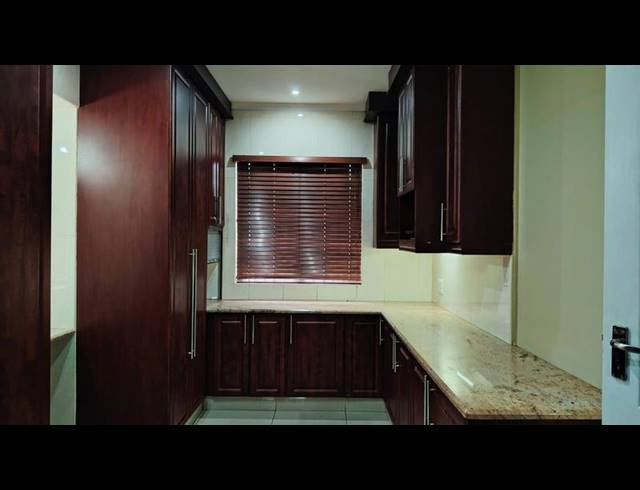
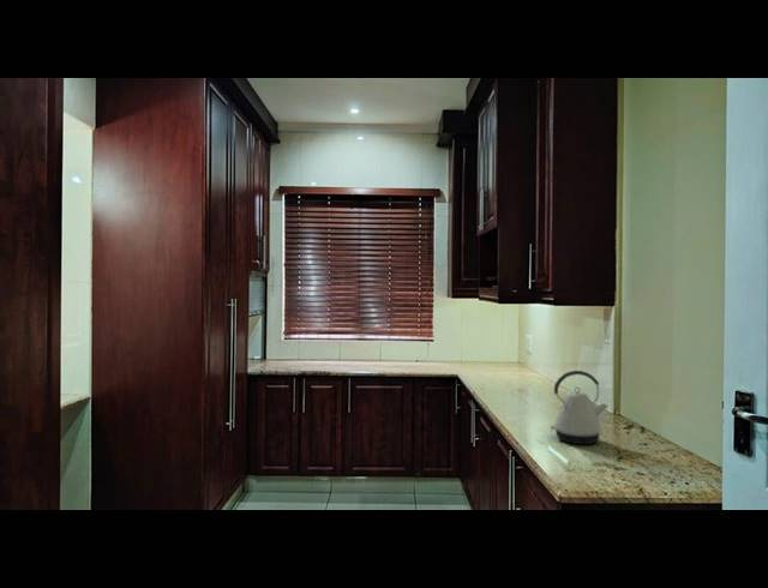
+ kettle (578, 404)
